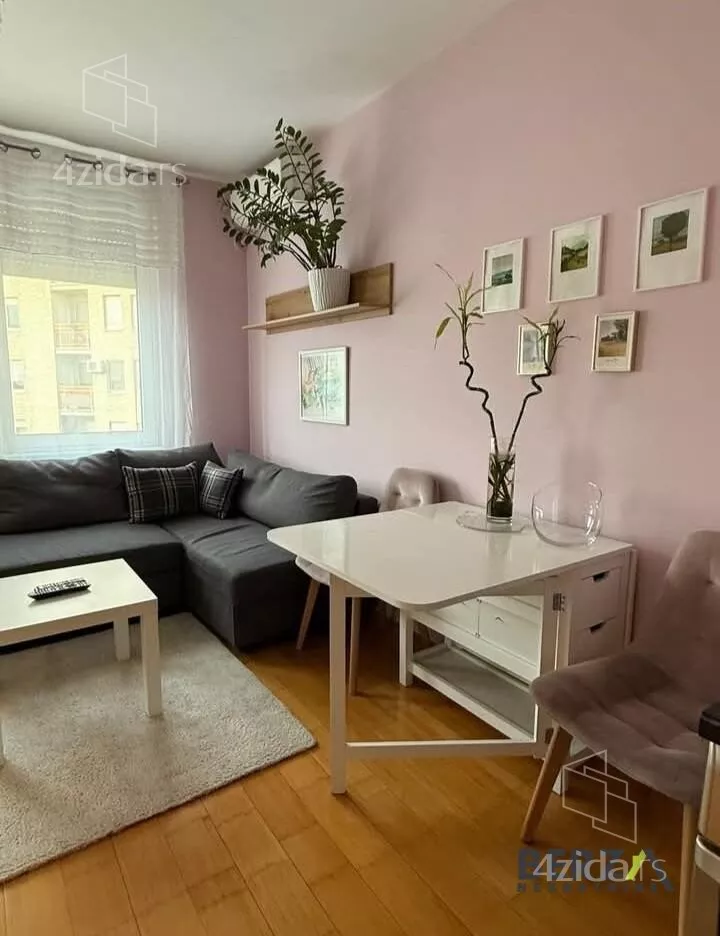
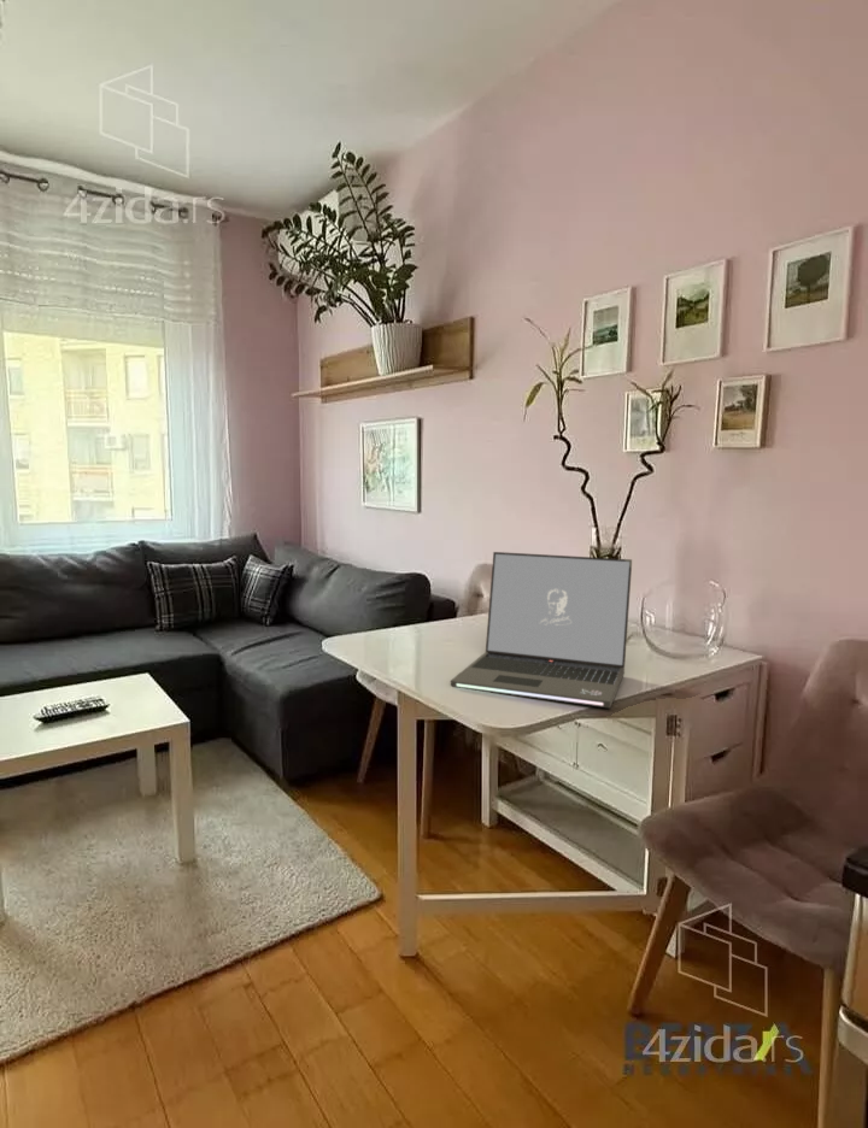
+ laptop (545, 621)
